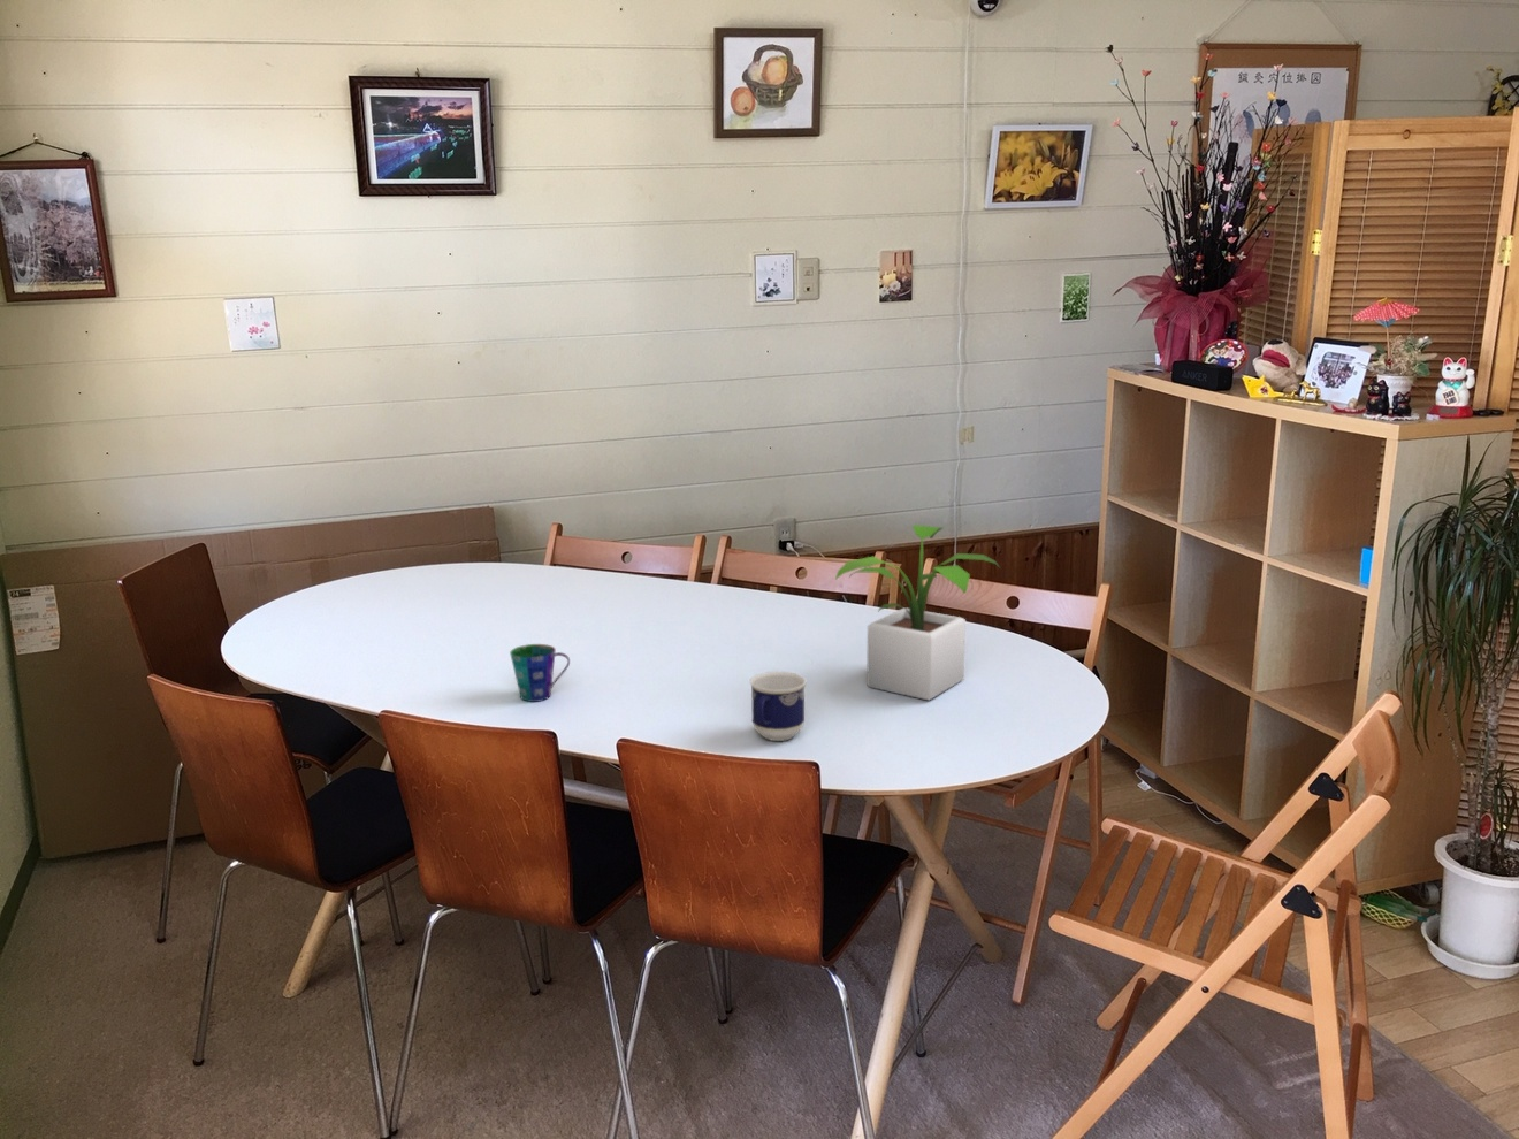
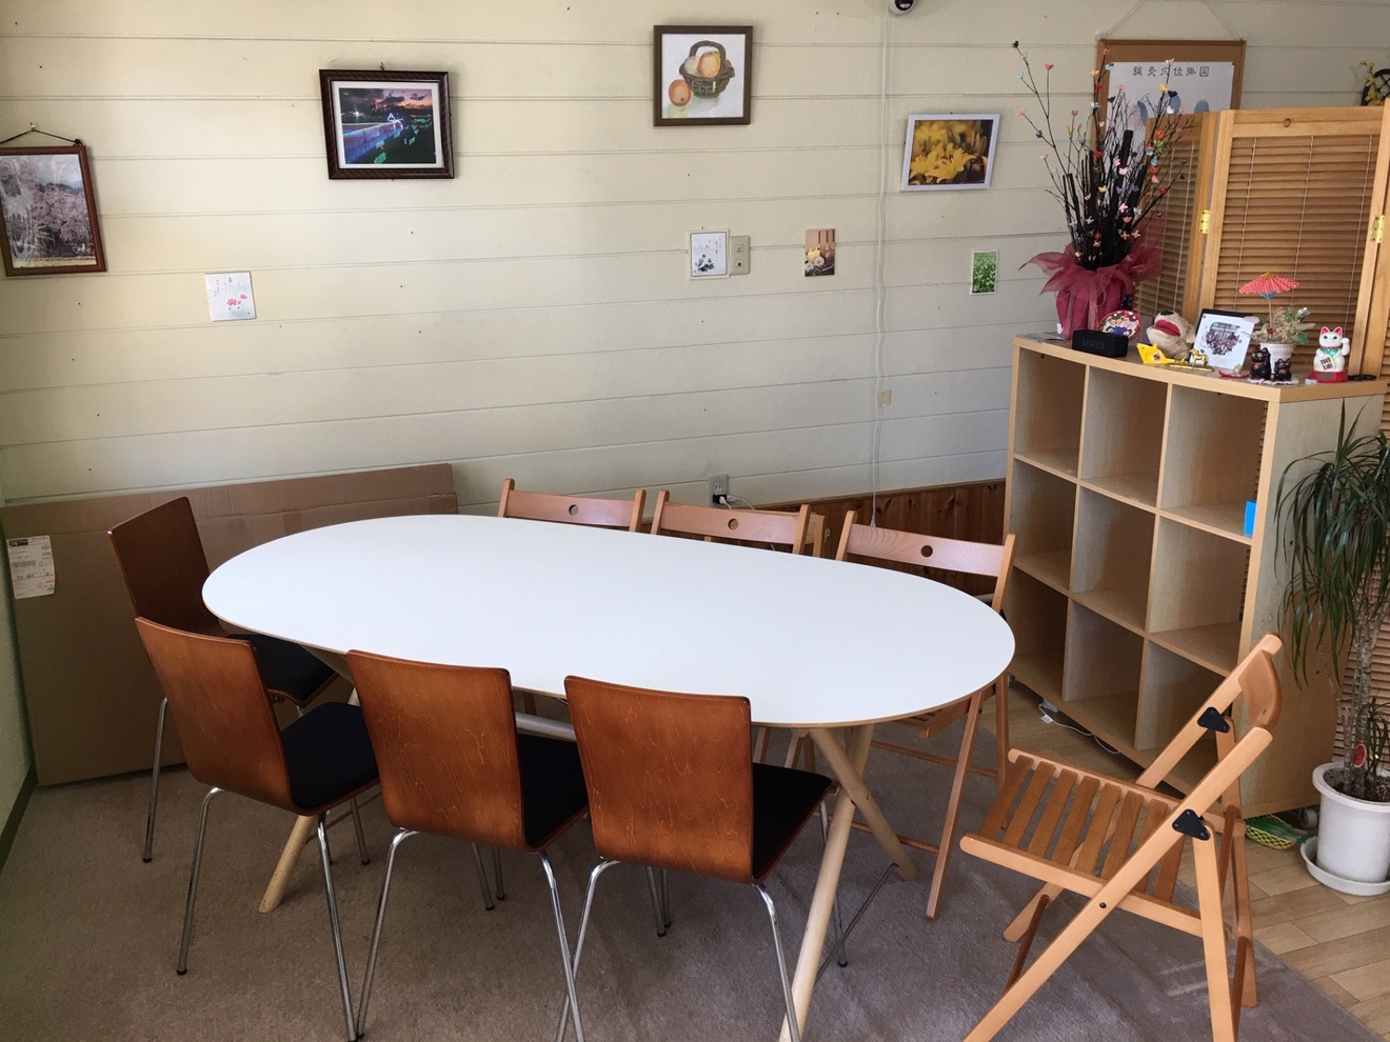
- potted plant (923, 611)
- cup (541, 674)
- cup (775, 709)
